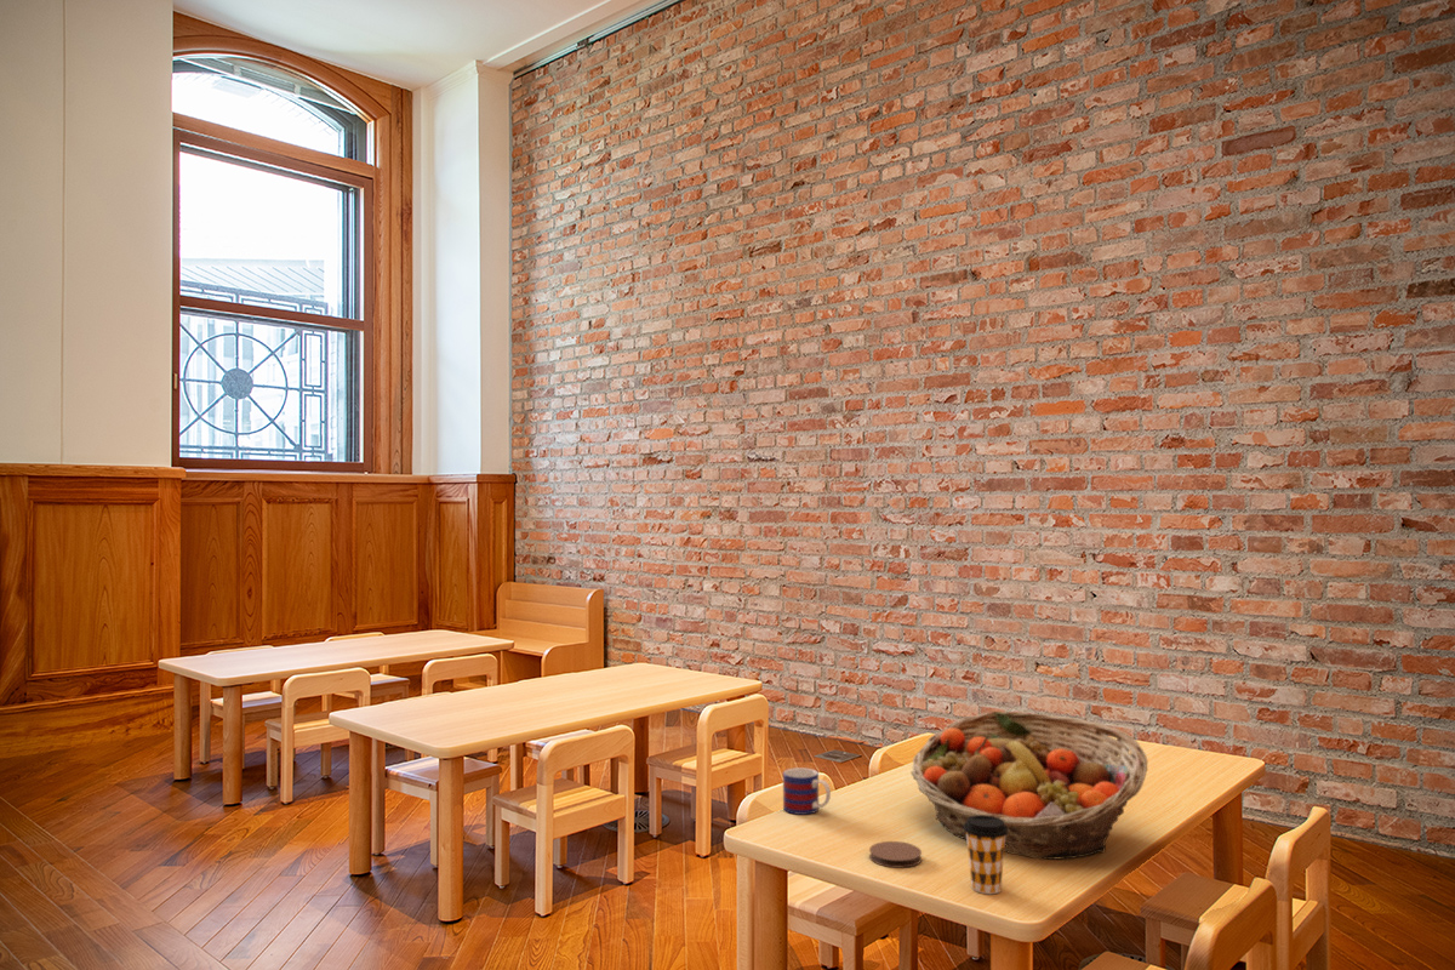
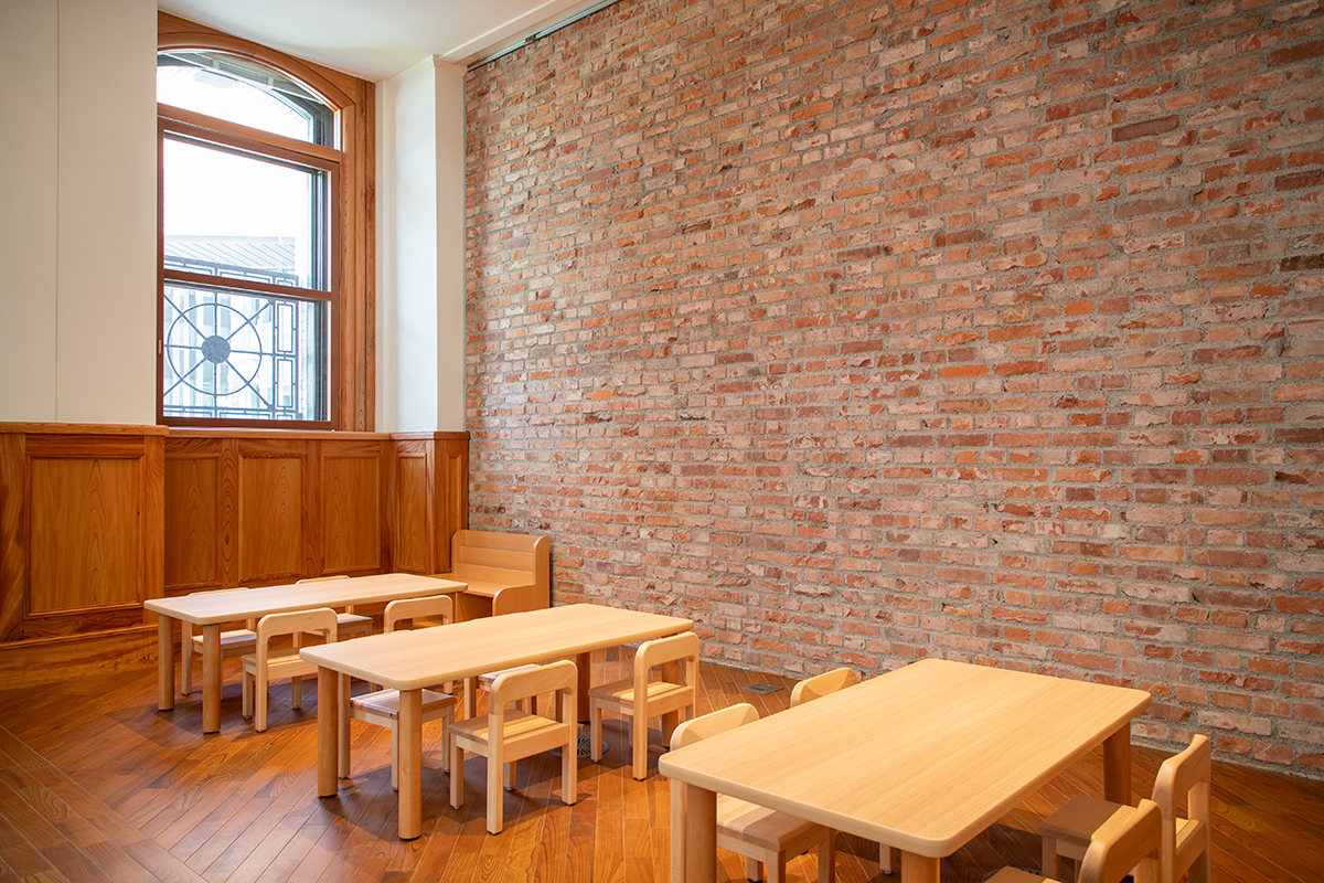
- fruit basket (1023, 780)
- coaster (895, 854)
- mug (808, 792)
- coffee cup (986, 854)
